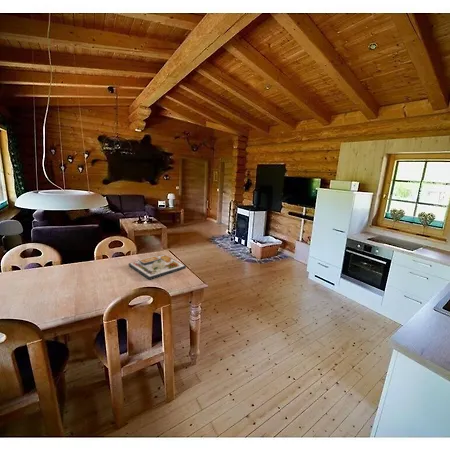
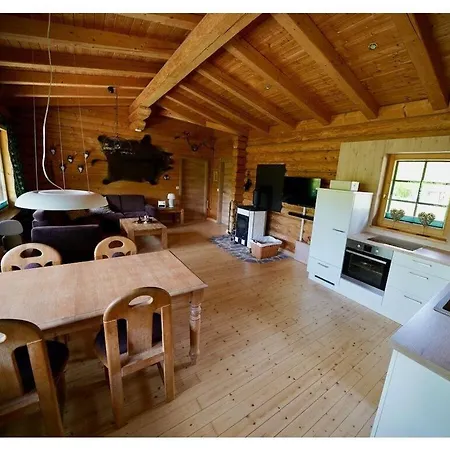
- food plate (157, 262)
